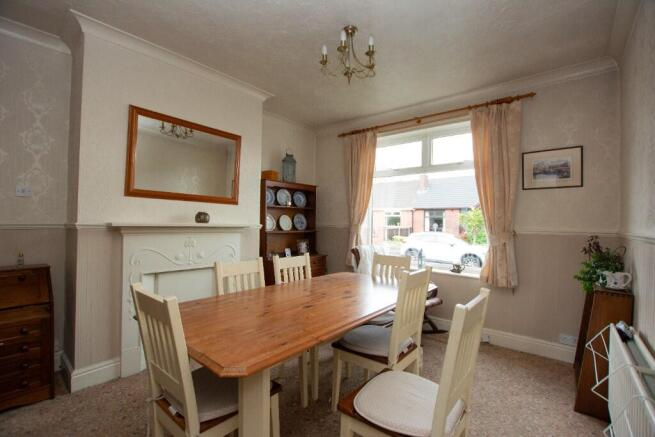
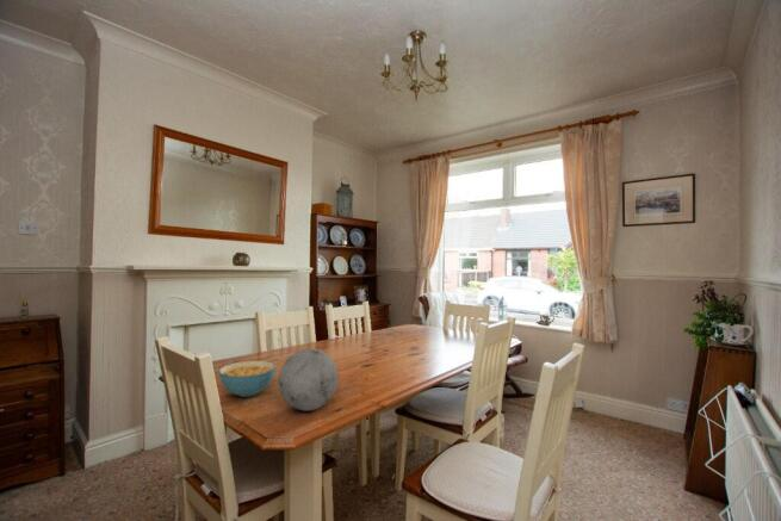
+ cereal bowl (247, 380)
+ decorative orb (309, 378)
